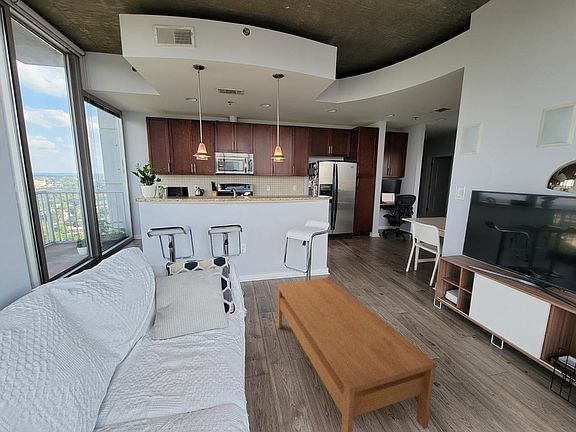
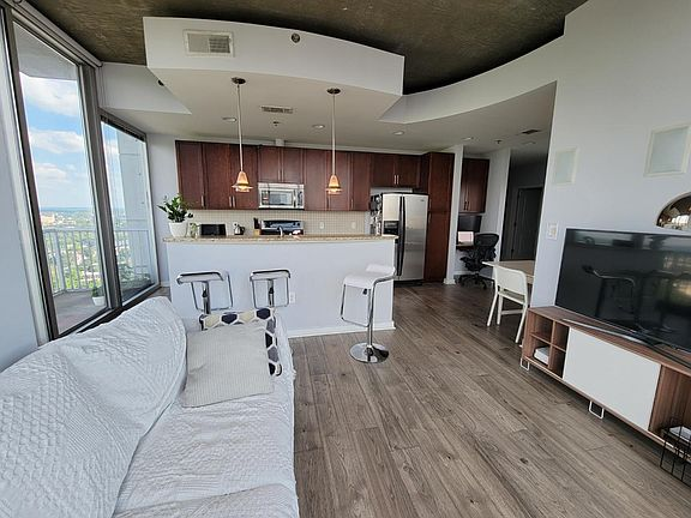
- coffee table (334, 338)
